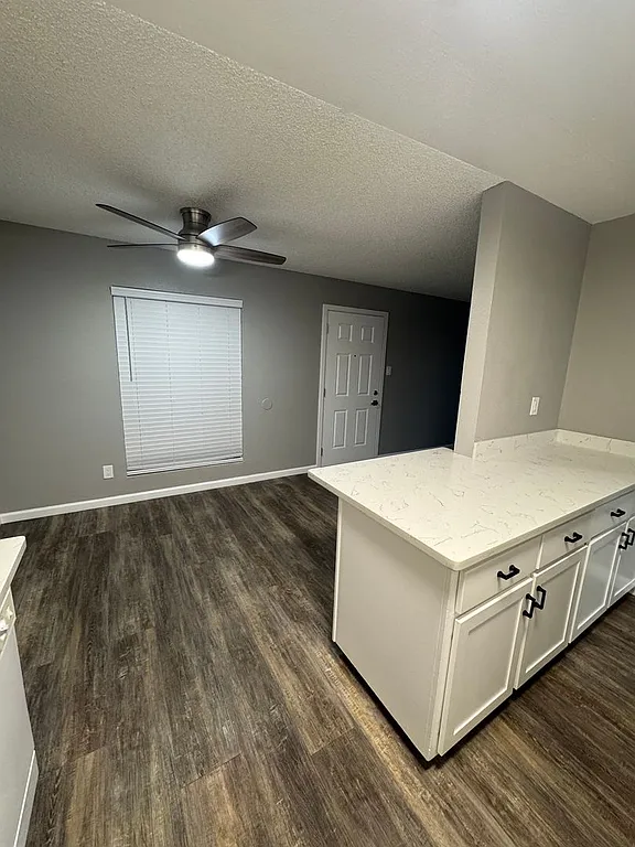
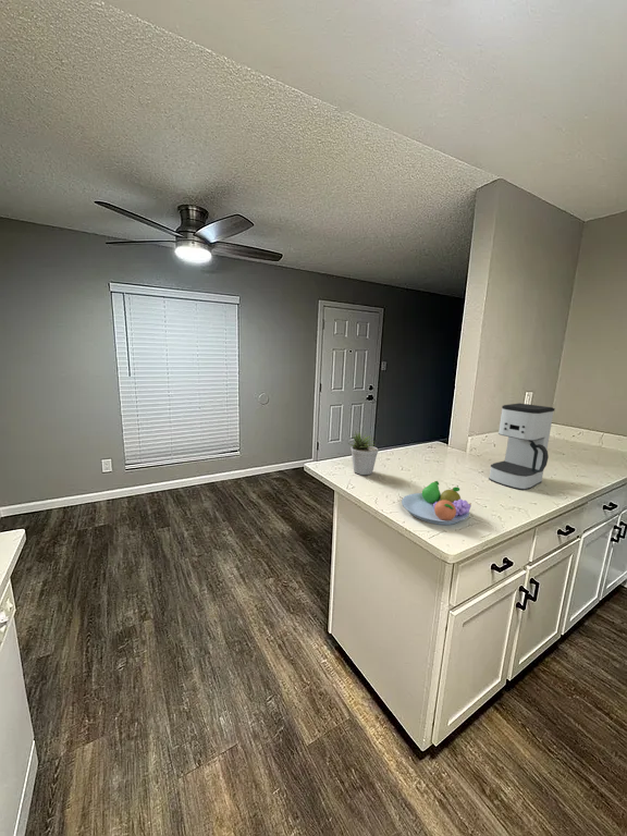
+ fruit bowl (435, 499)
+ potted plant (362, 451)
+ coffee maker (522, 445)
